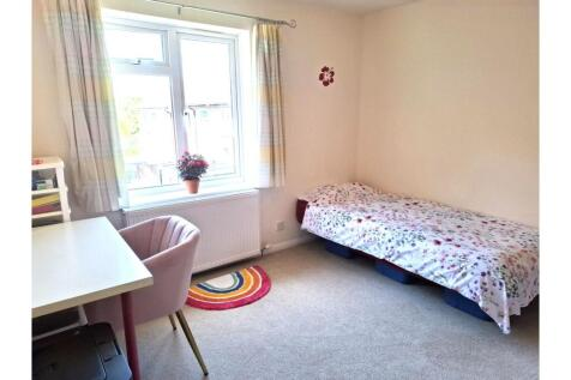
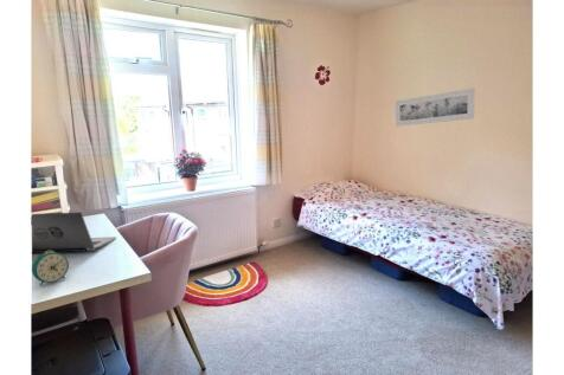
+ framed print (430, 109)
+ laptop (63, 228)
+ alarm clock (49, 265)
